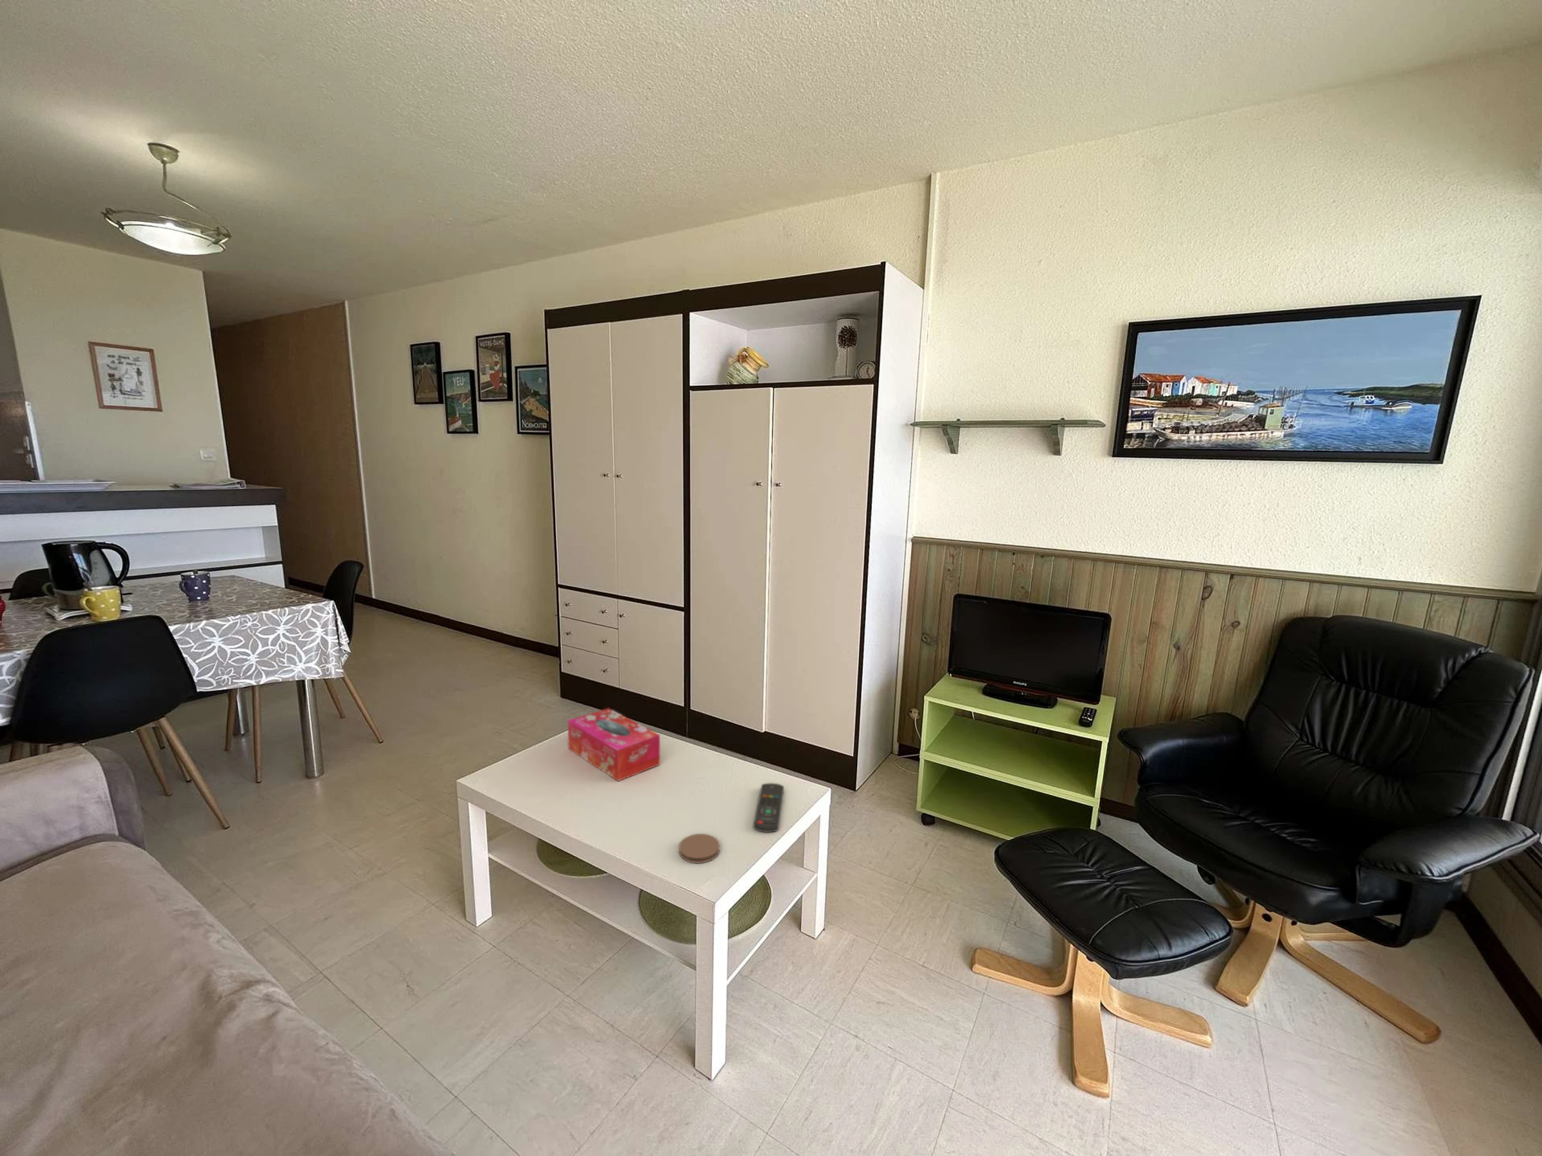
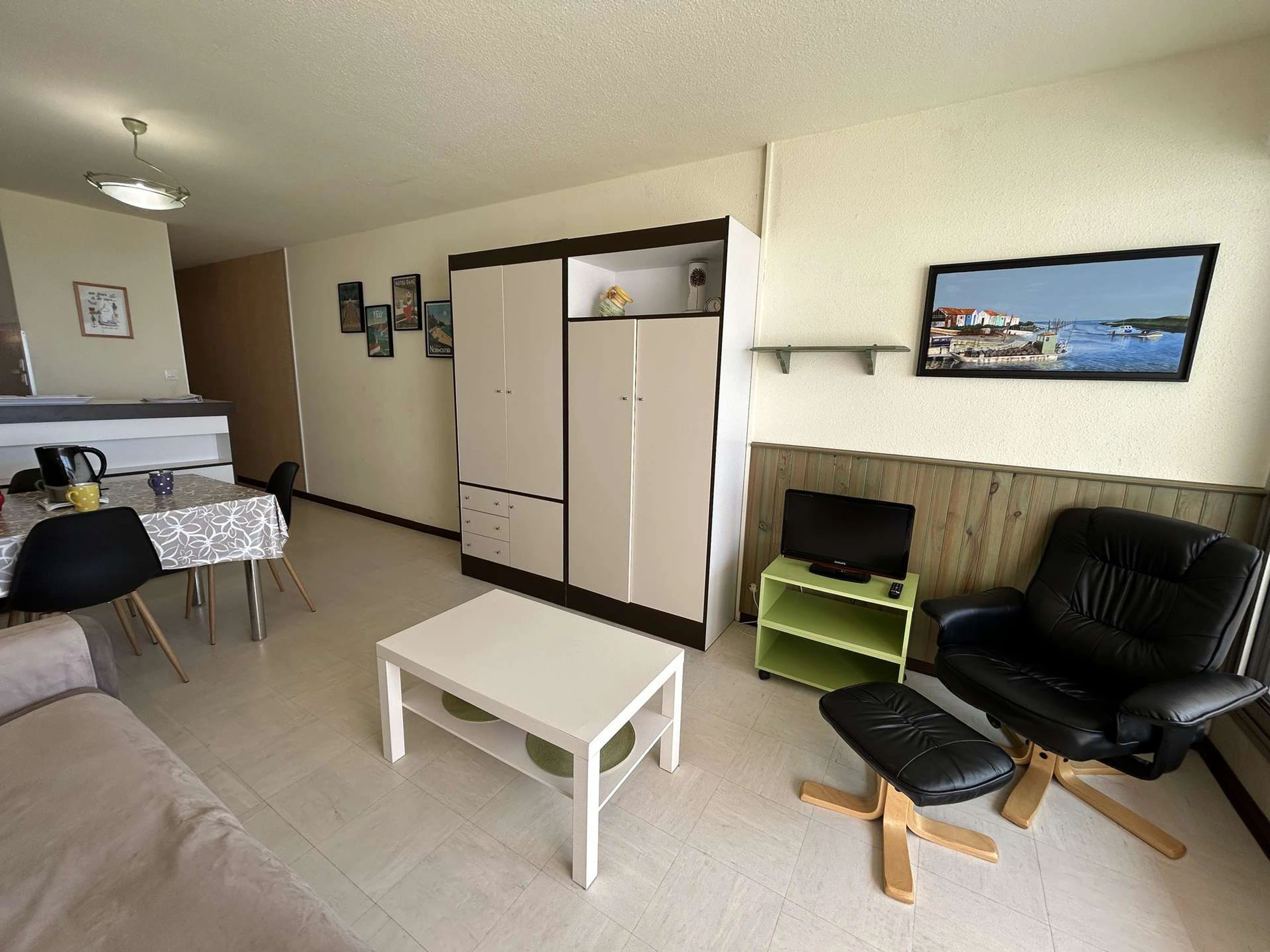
- remote control (769, 805)
- tissue box (613, 742)
- coaster (699, 848)
